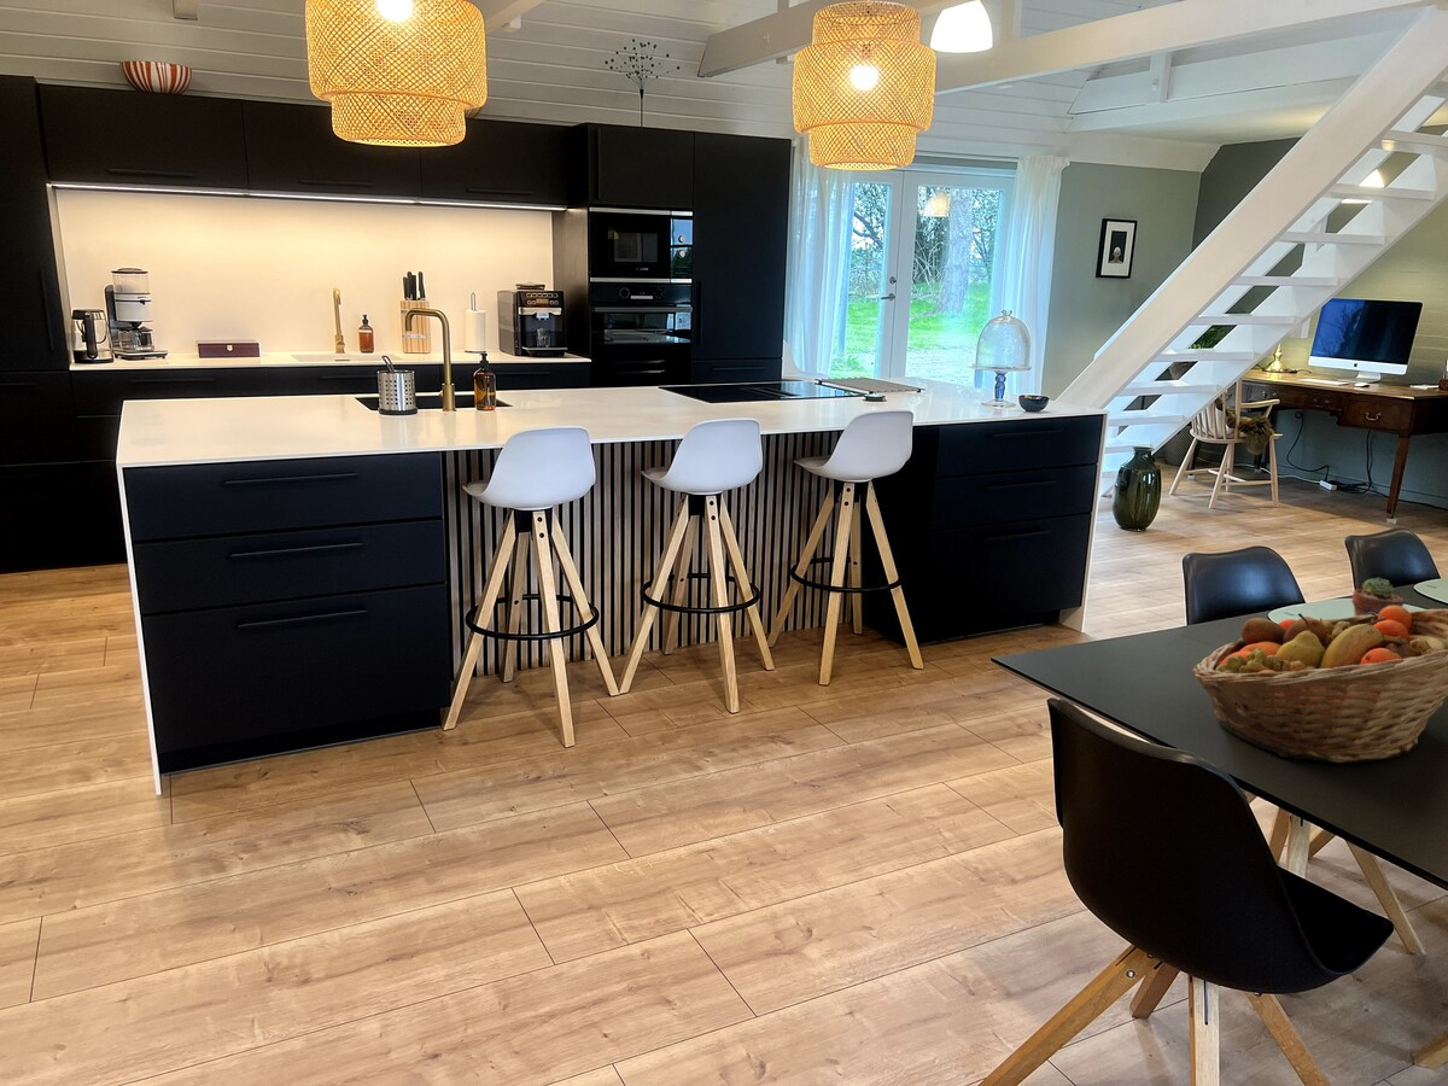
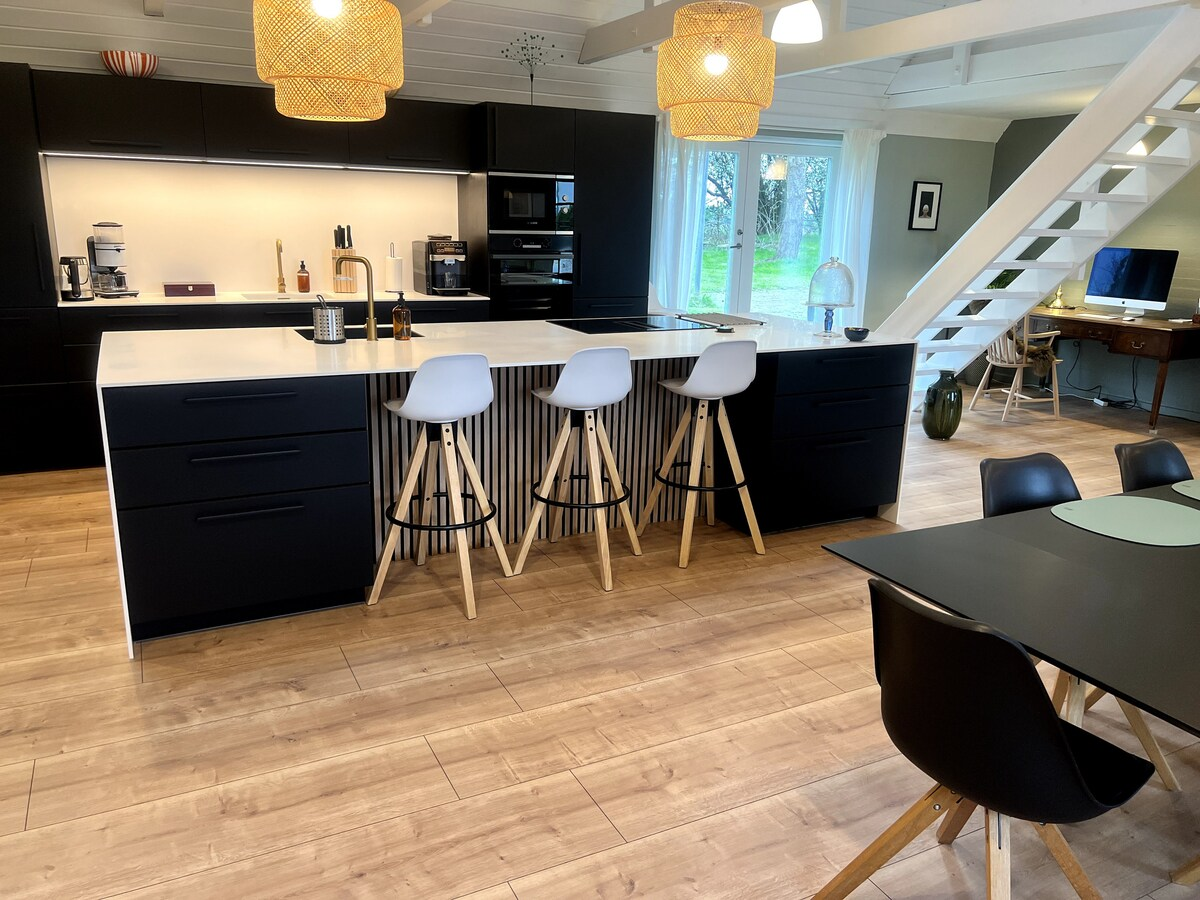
- potted succulent (1376, 606)
- fruit basket (1338, 668)
